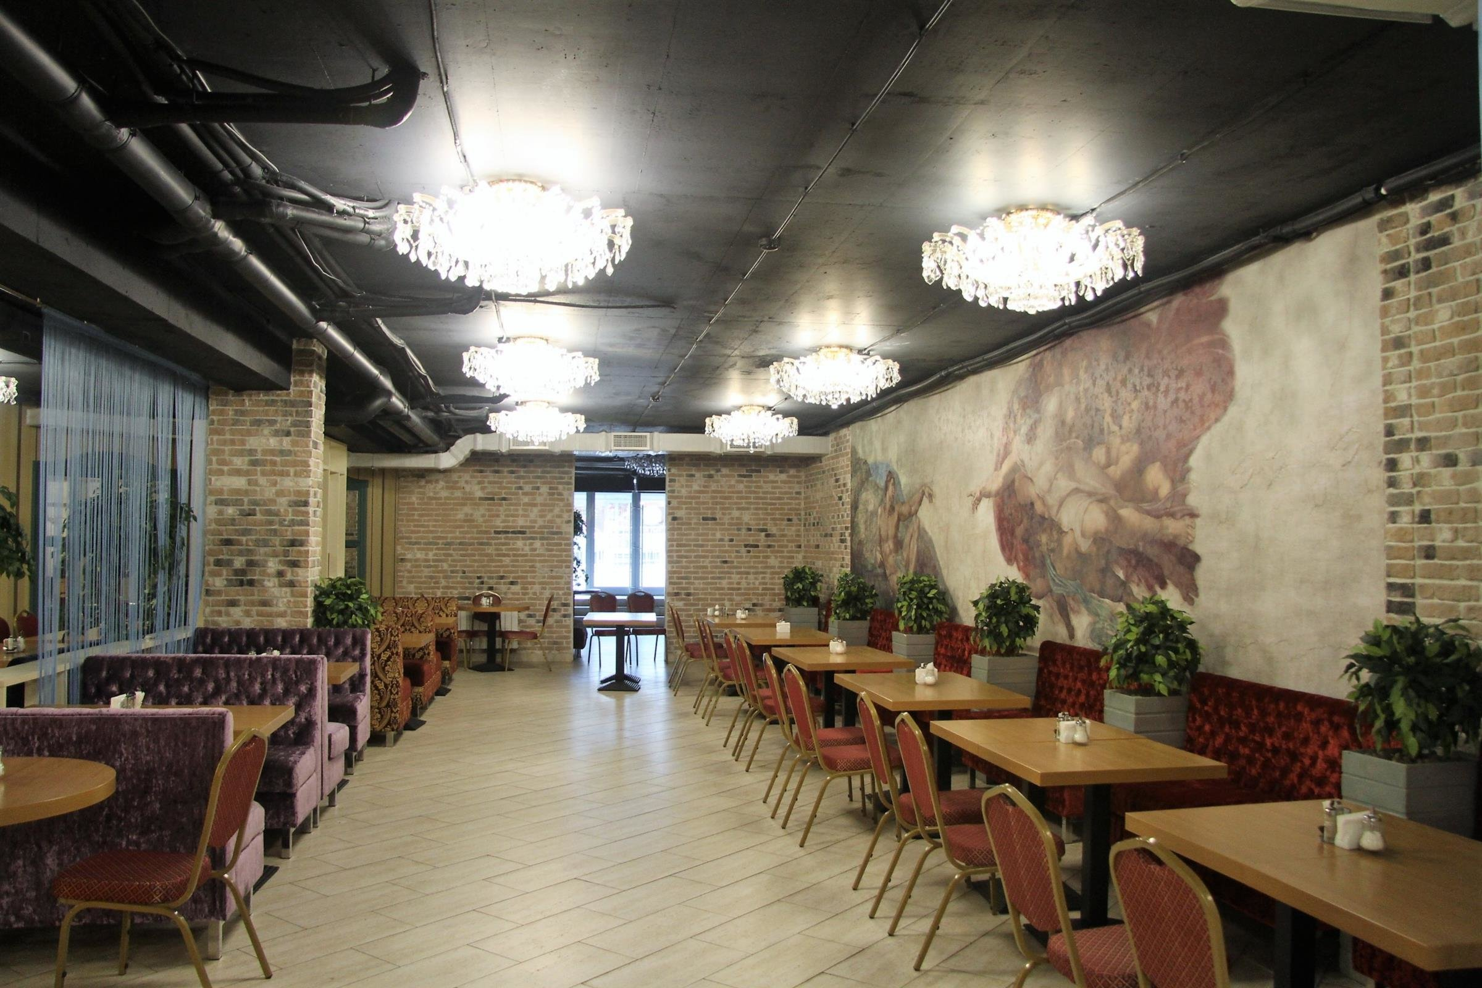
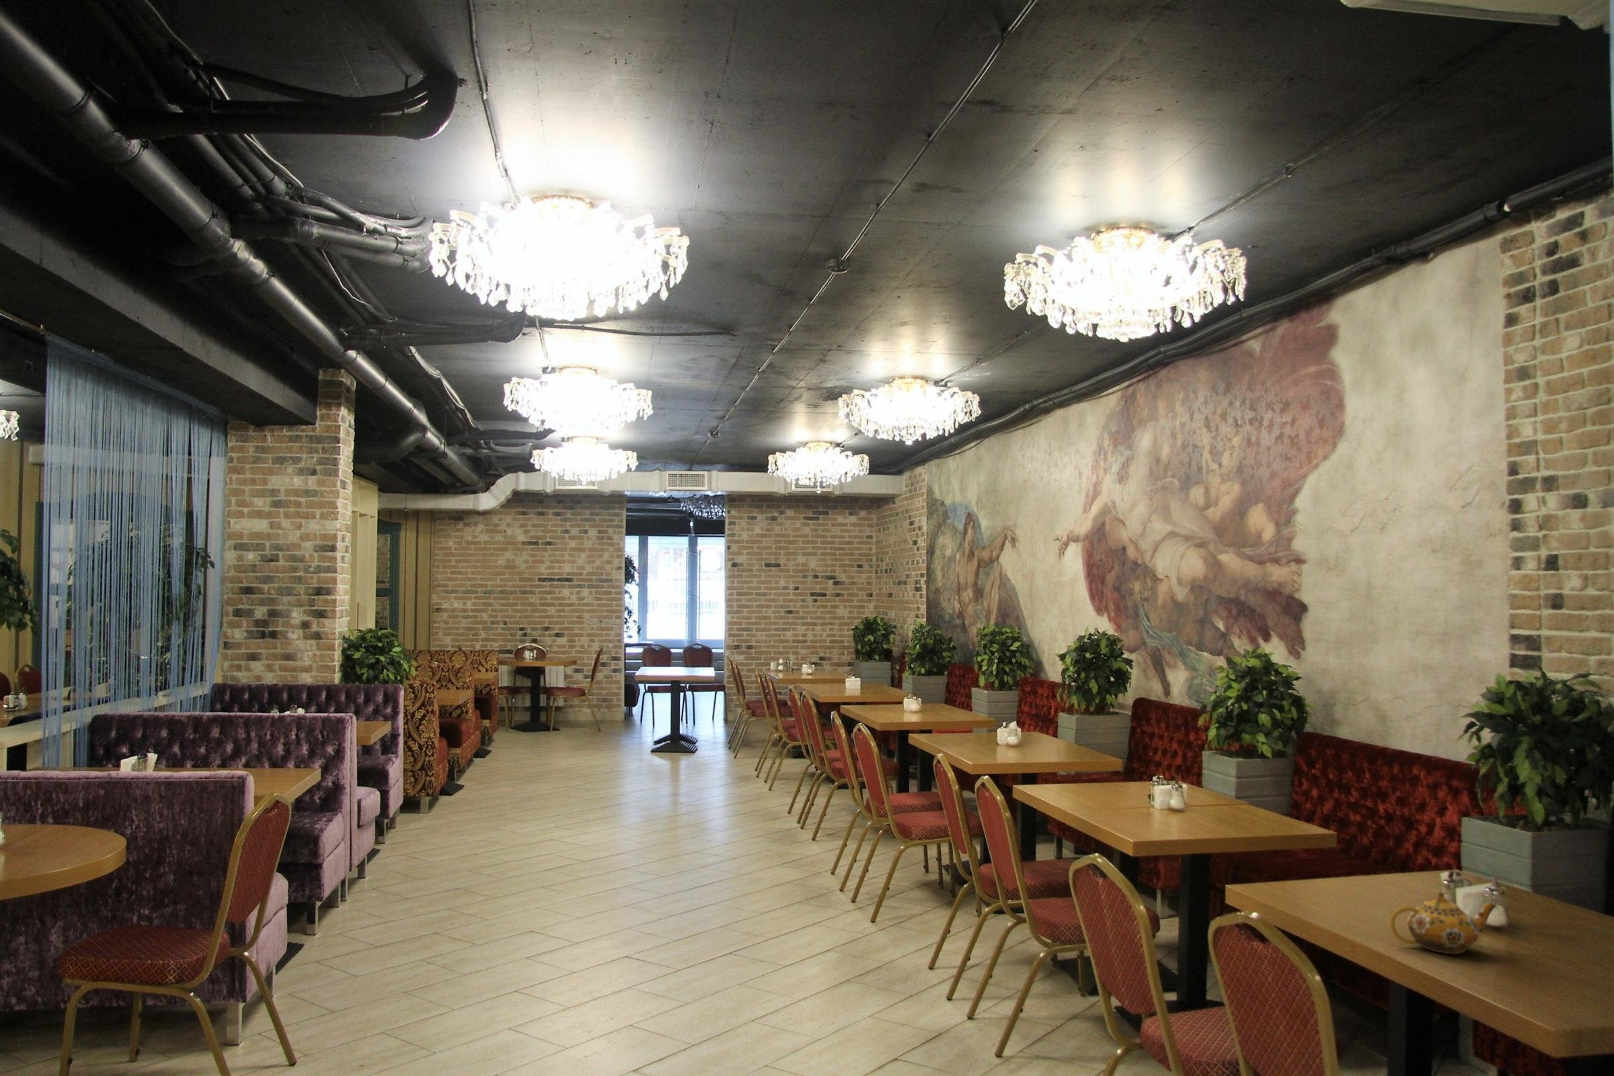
+ teapot (1442, 920)
